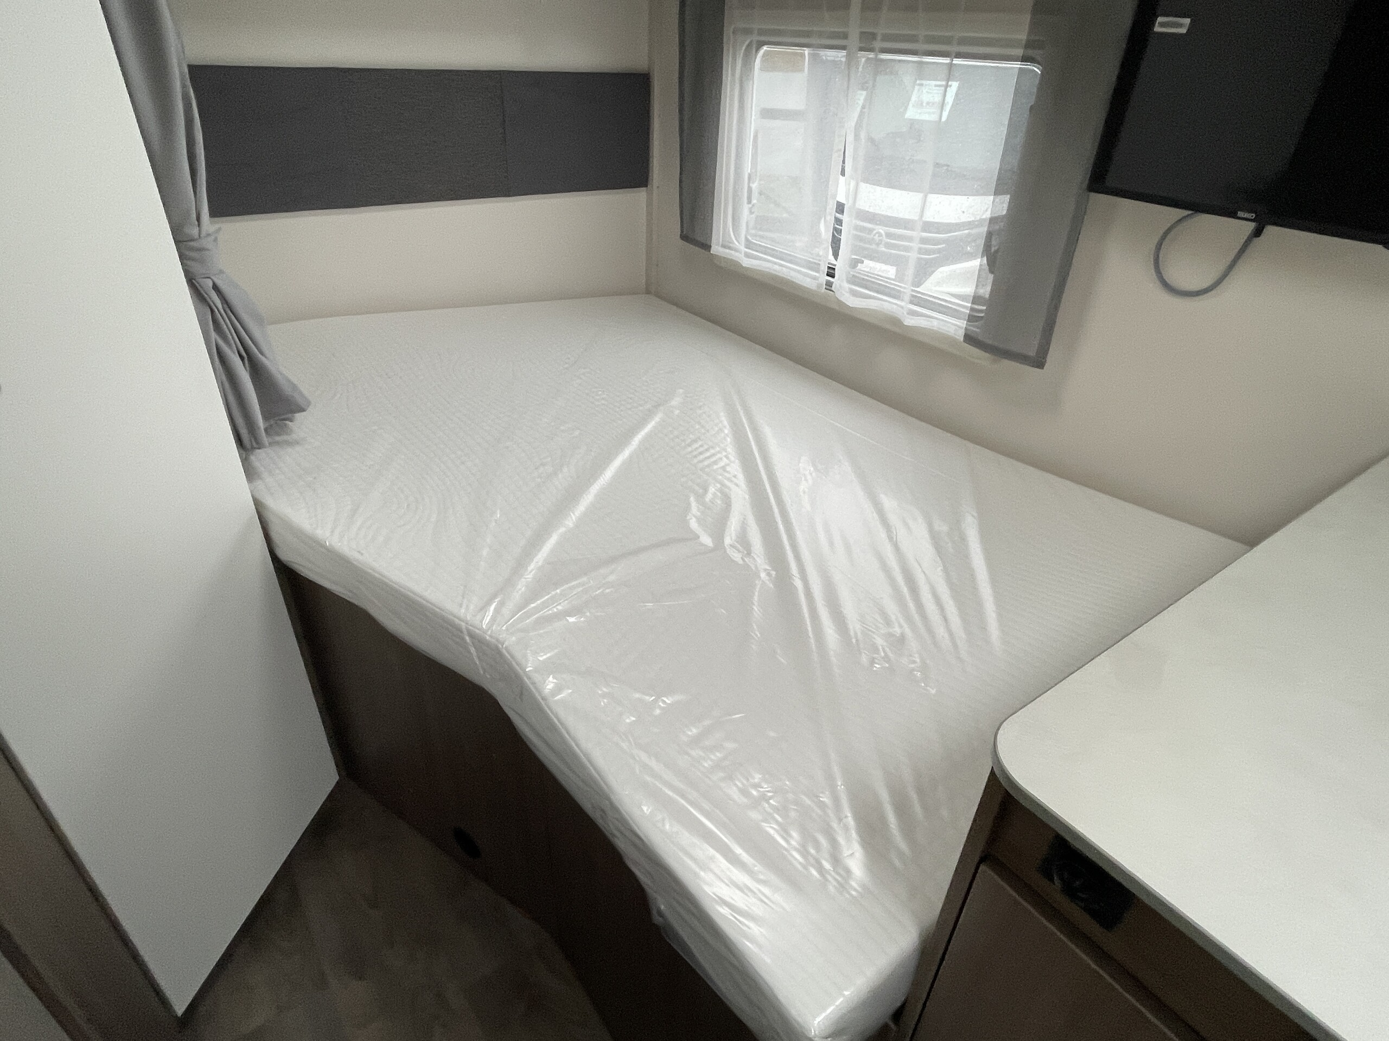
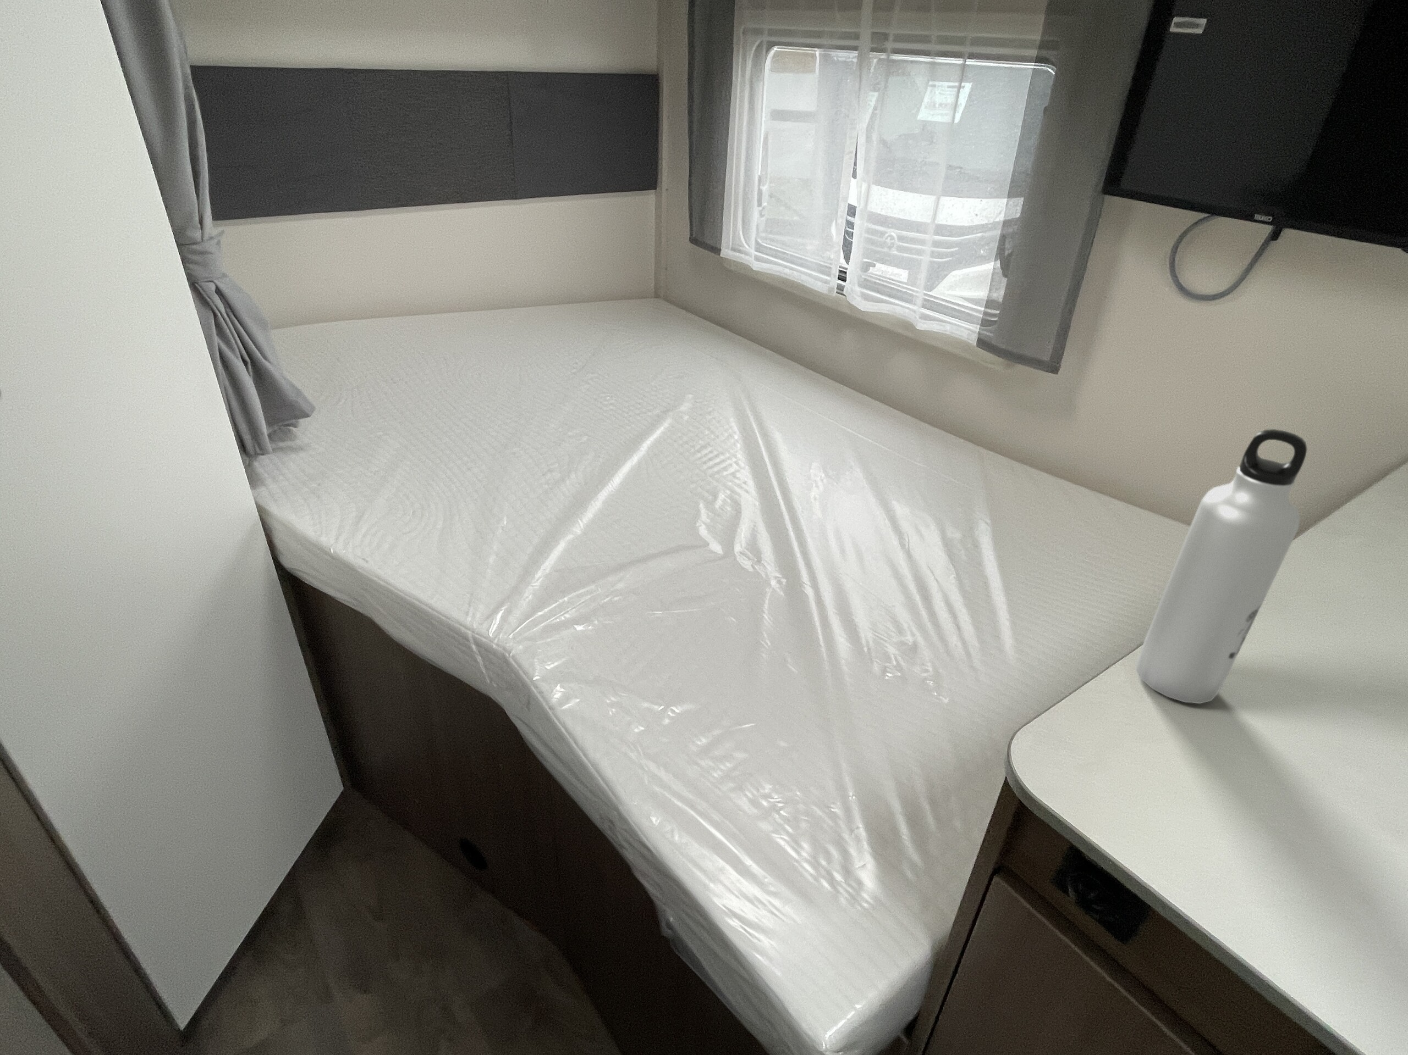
+ water bottle (1224, 567)
